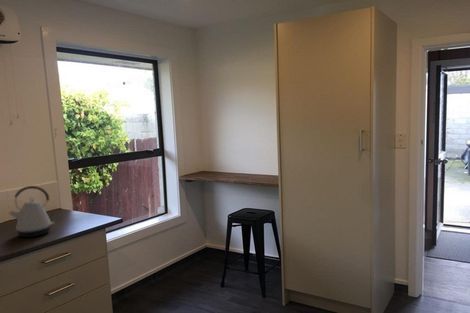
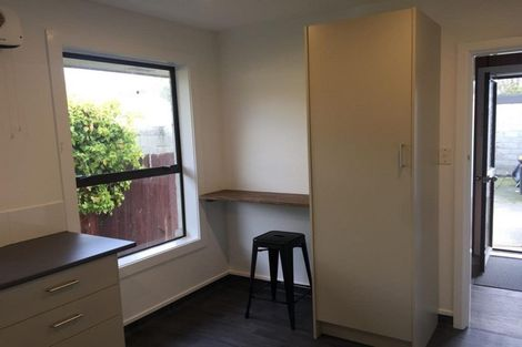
- kettle (31, 210)
